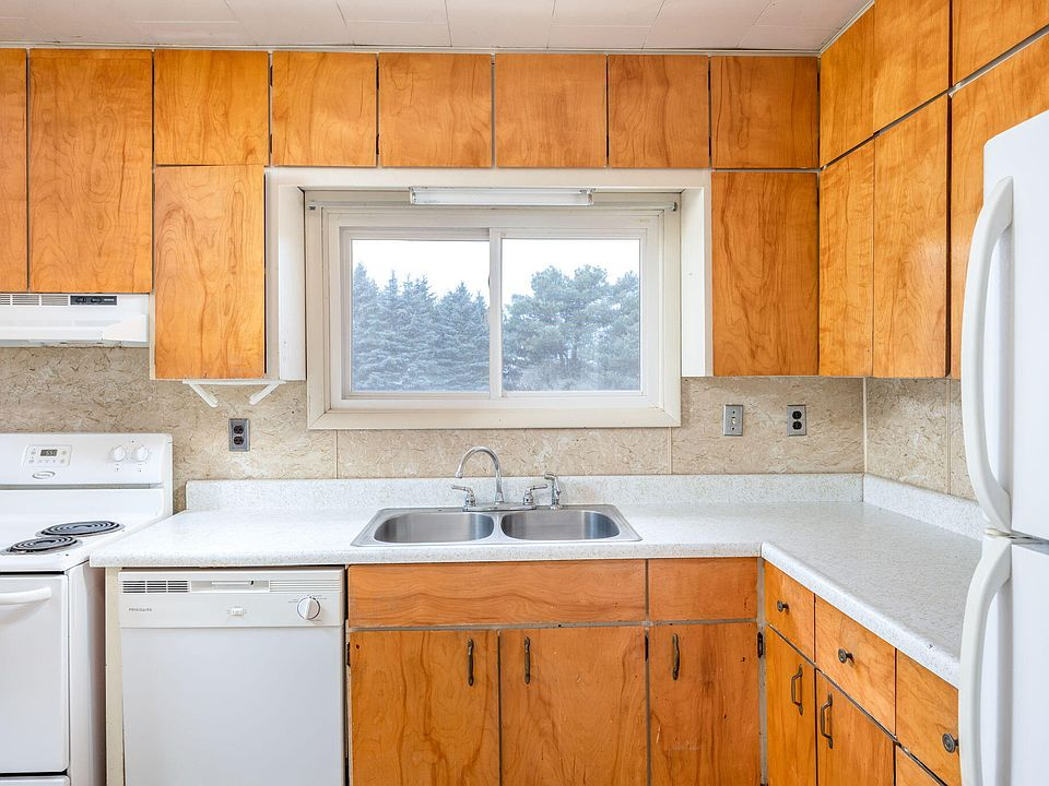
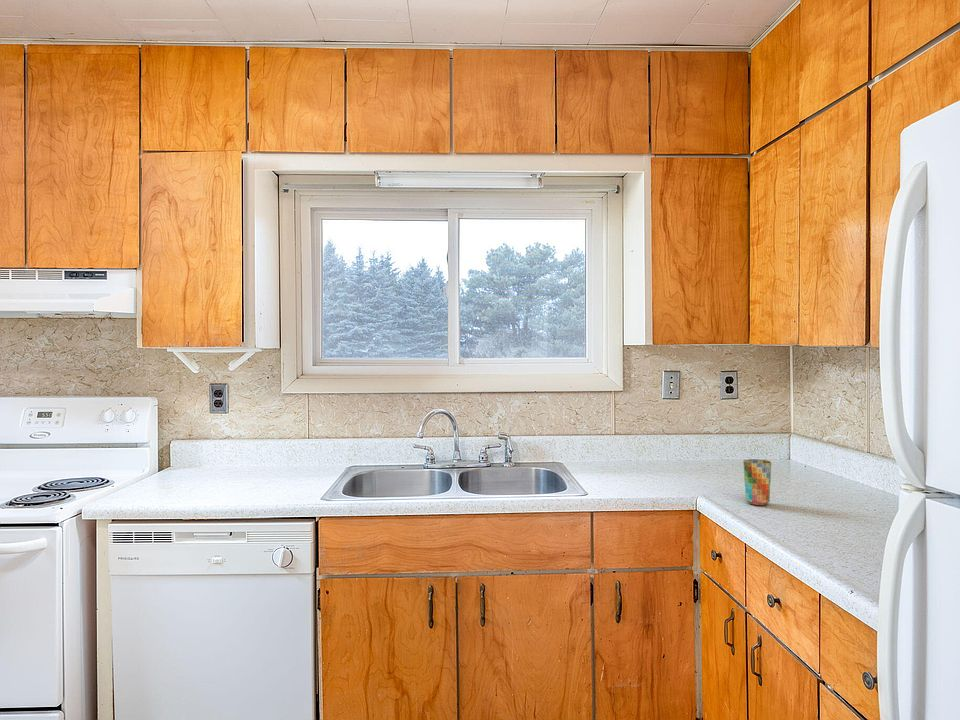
+ cup (757, 482)
